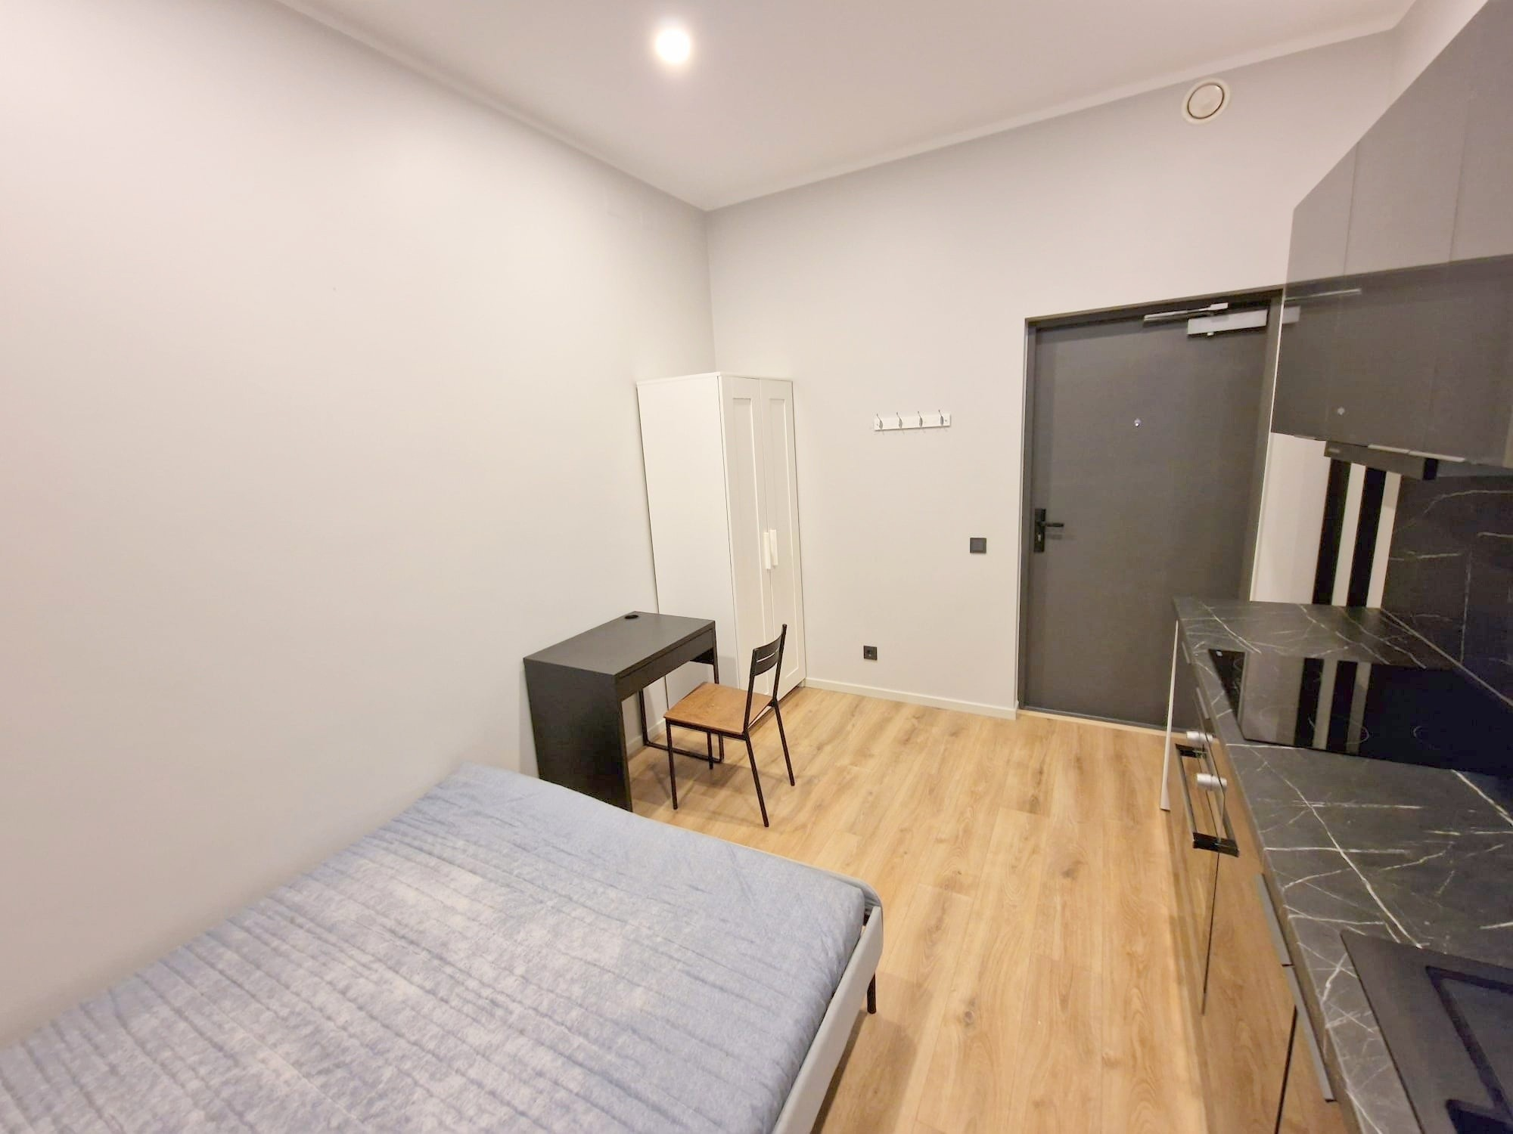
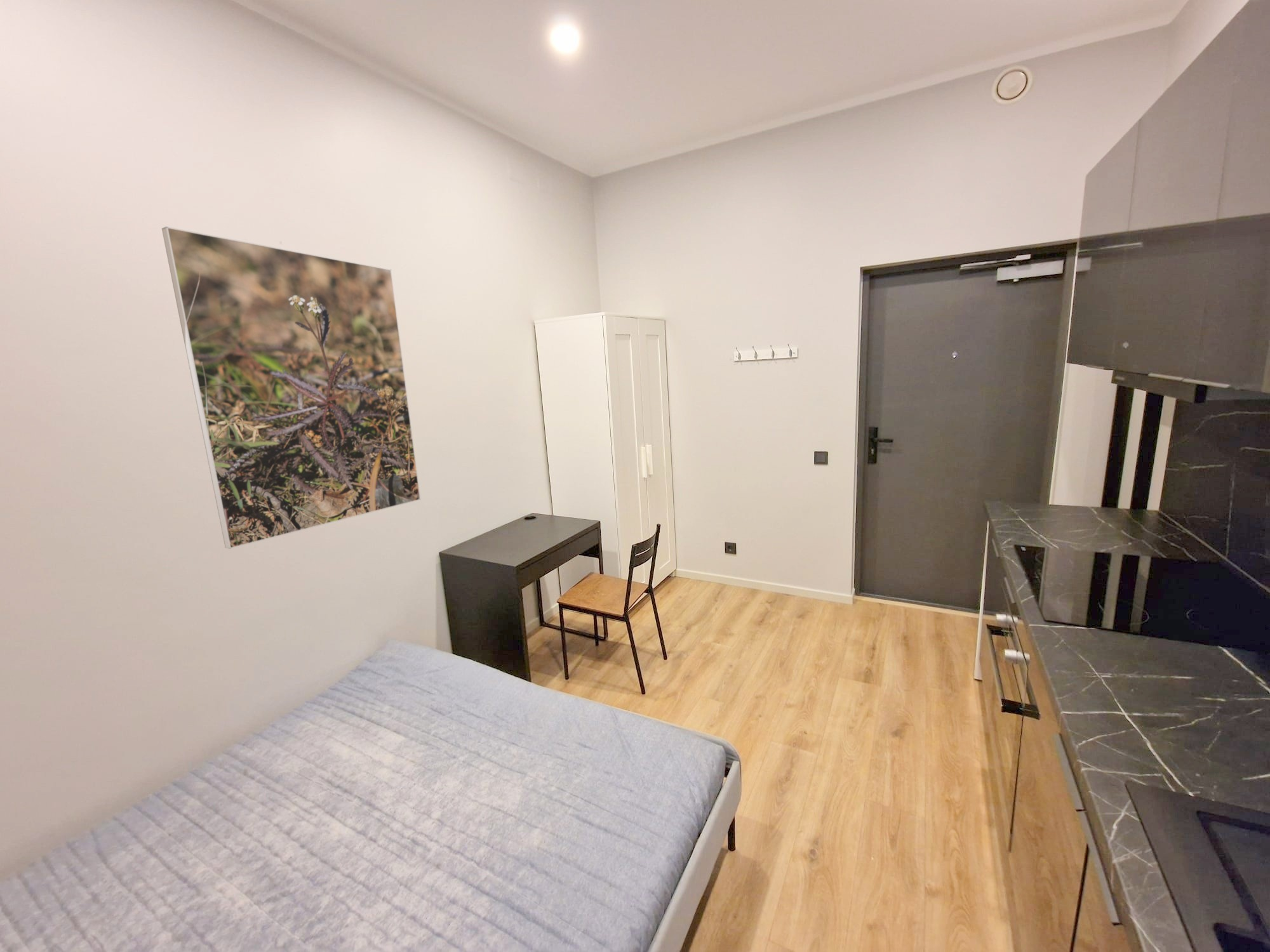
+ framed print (318, 392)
